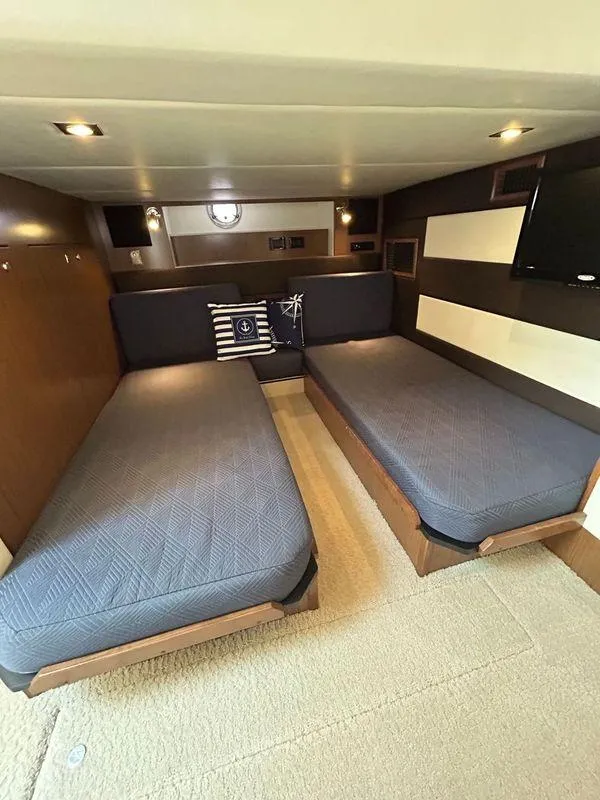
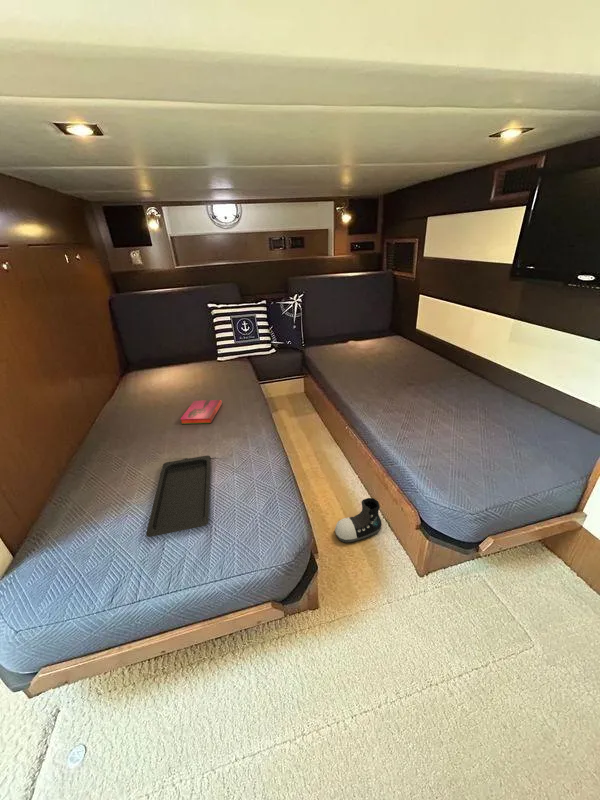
+ shoe (359, 519)
+ serving tray (183, 492)
+ hardback book (202, 411)
